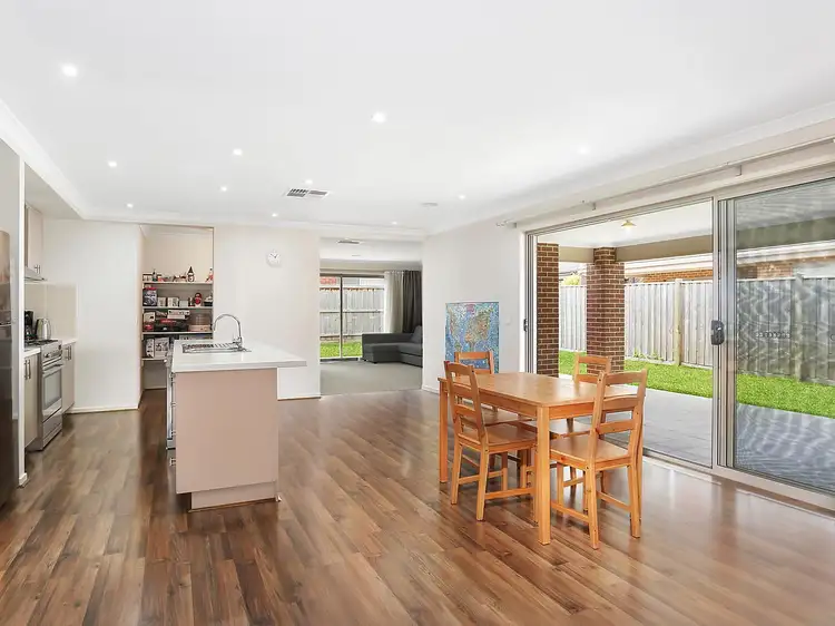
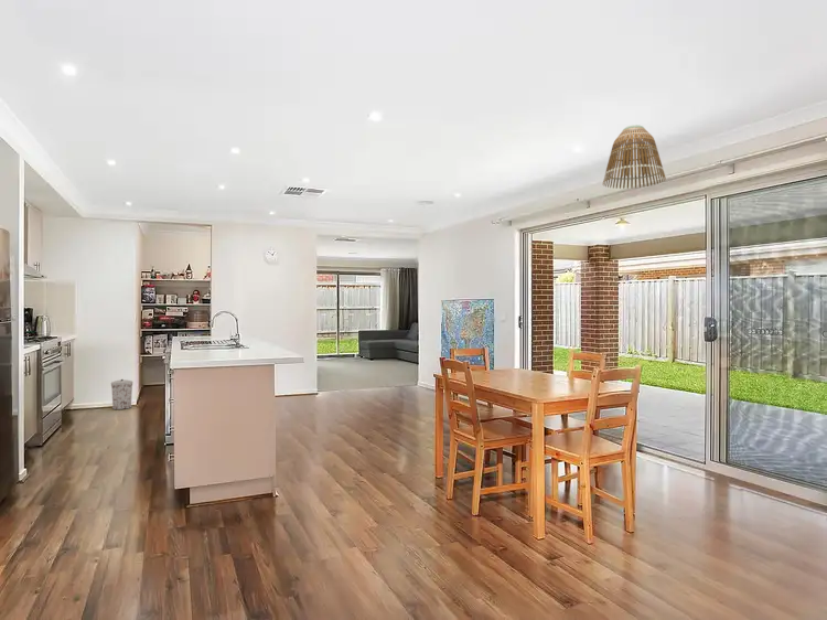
+ trash can (121, 393)
+ lamp shade (634, 154)
